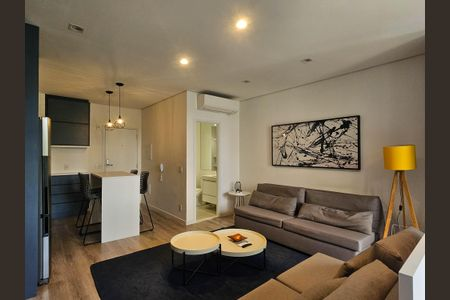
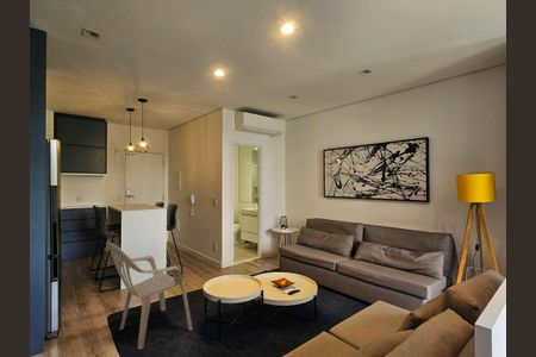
+ armchair (152, 282)
